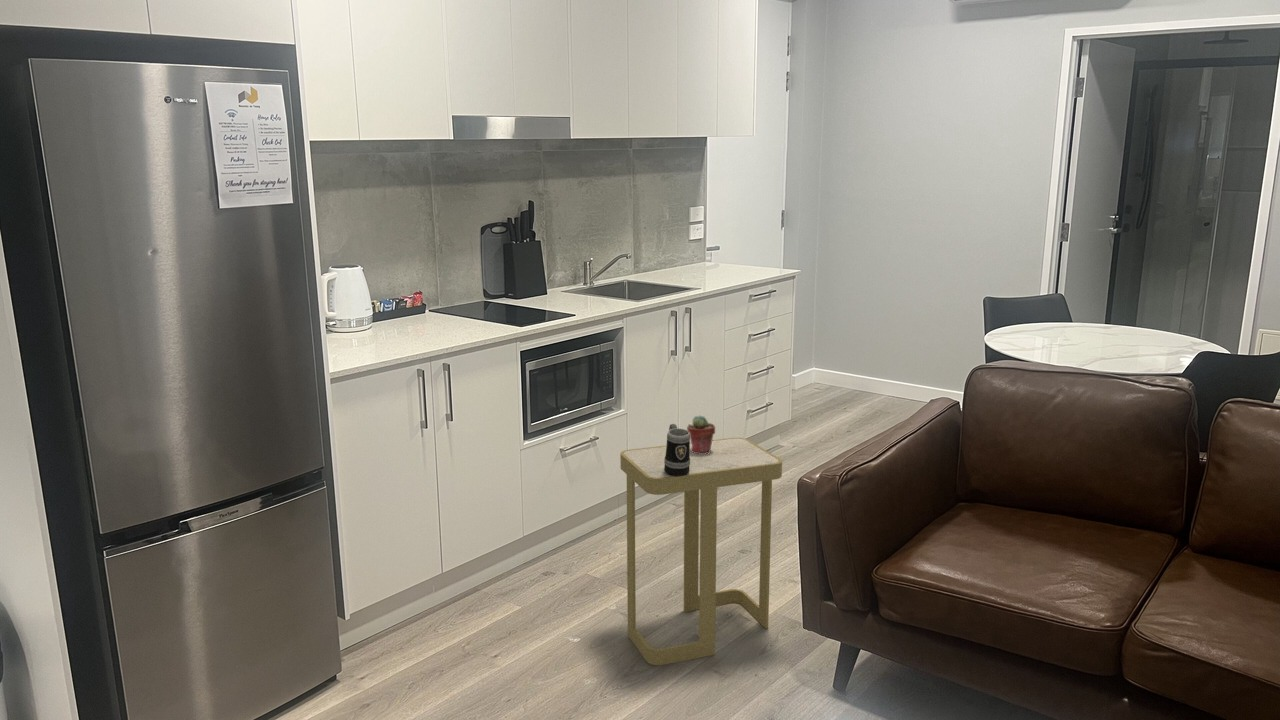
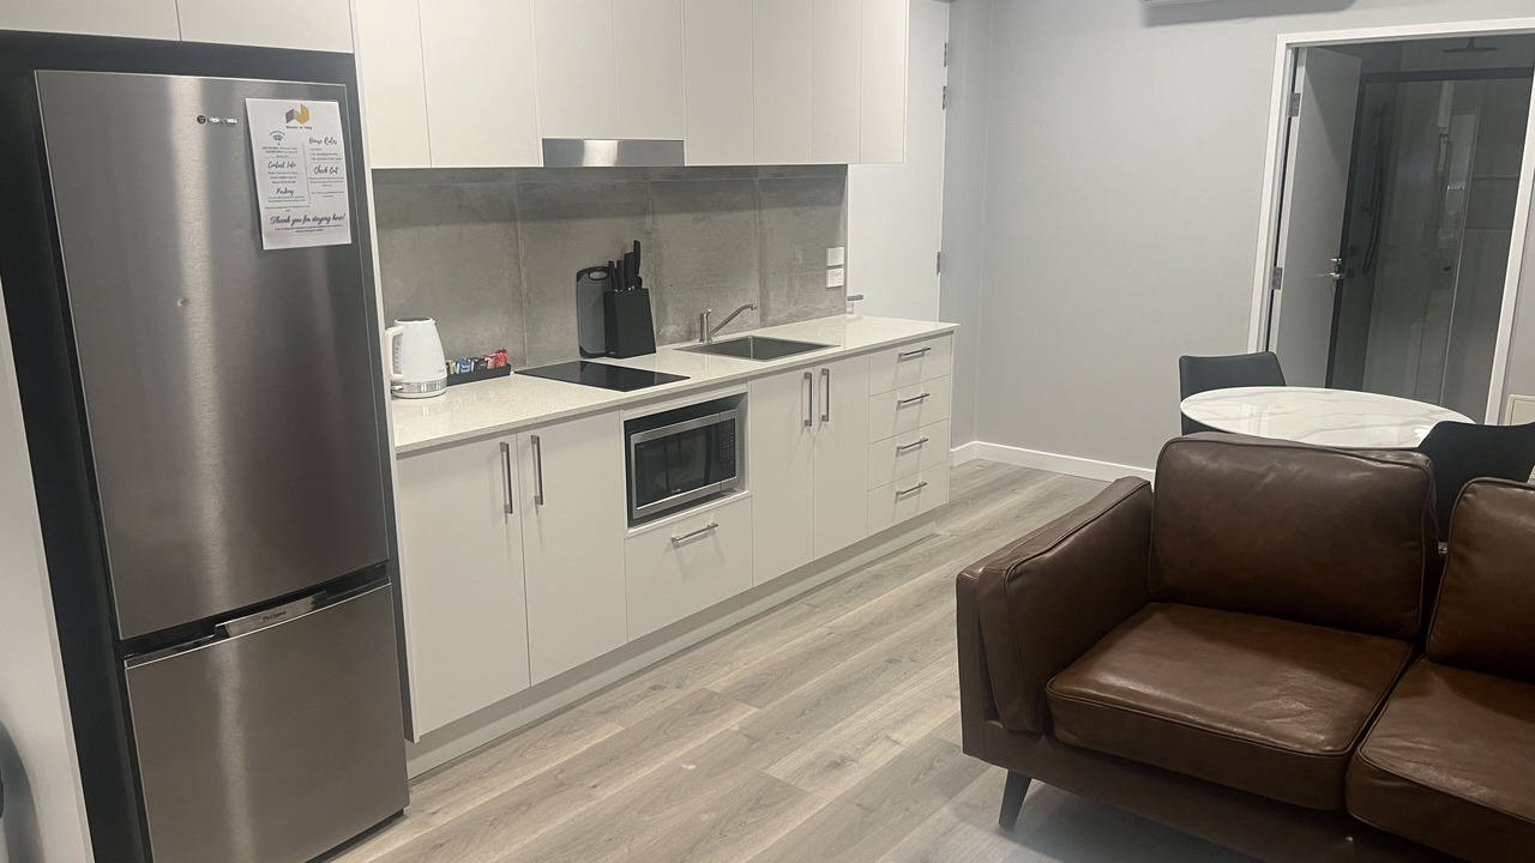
- potted succulent (701, 432)
- mug (675, 449)
- side table (698, 546)
